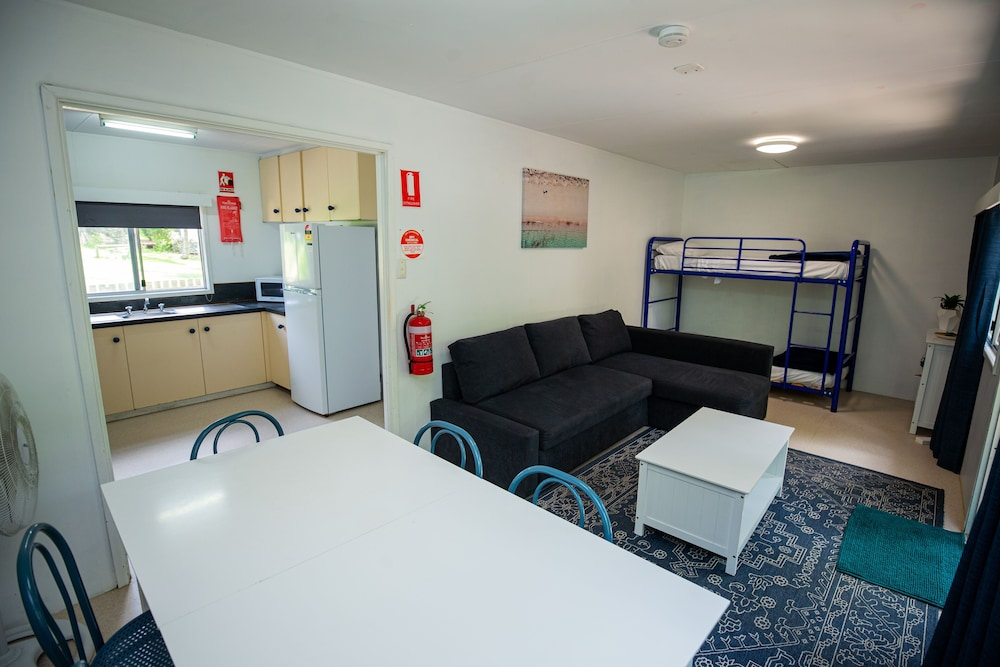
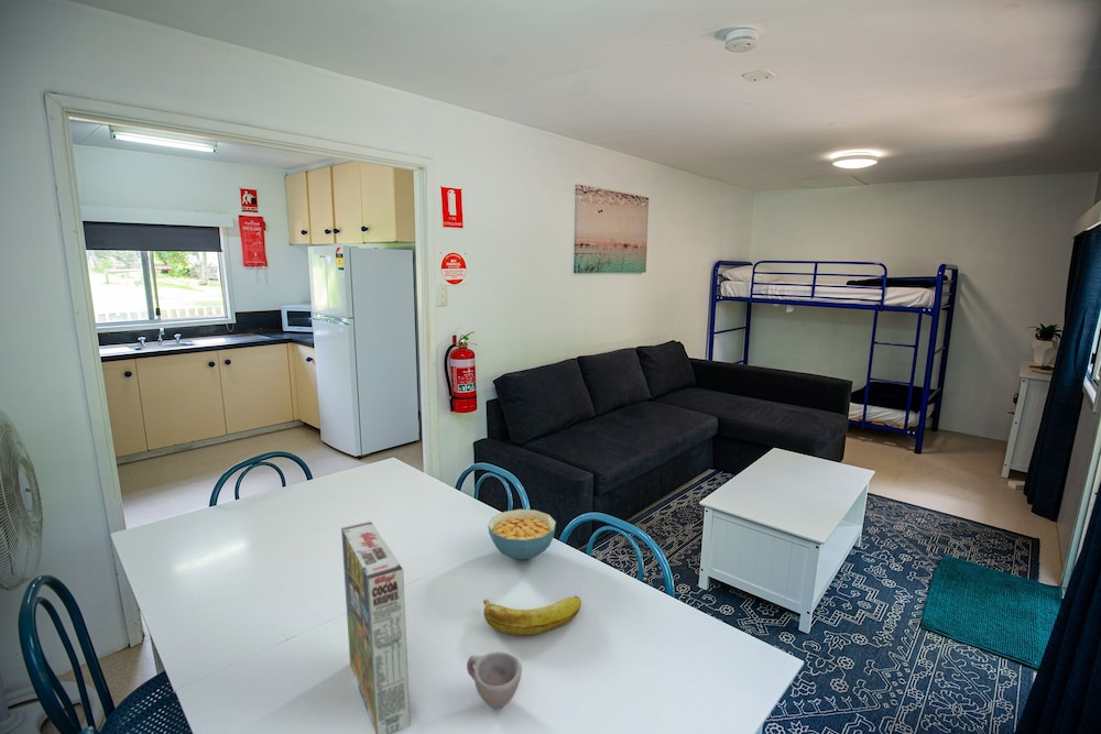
+ cereal bowl (522, 538)
+ cup (491, 681)
+ banana (528, 610)
+ cereal box (373, 622)
